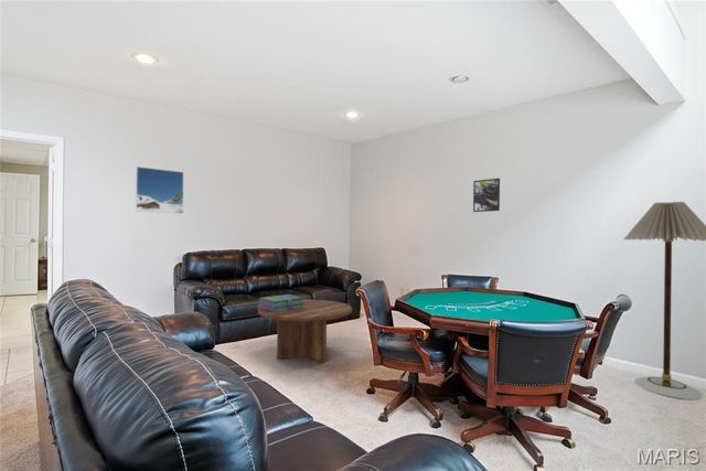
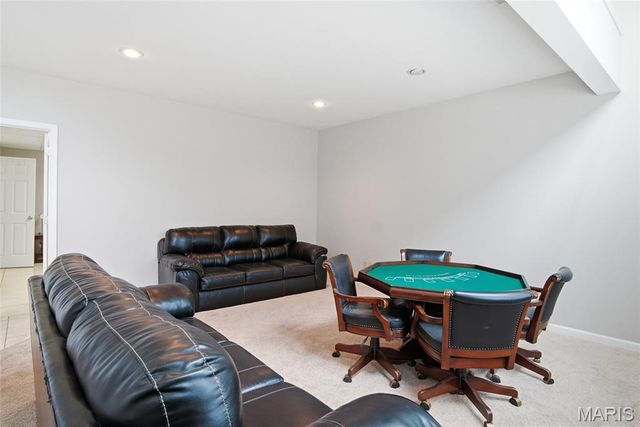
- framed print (160, 191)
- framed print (485, 195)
- coffee table (304, 331)
- stack of books (281, 302)
- floor lamp (667, 295)
